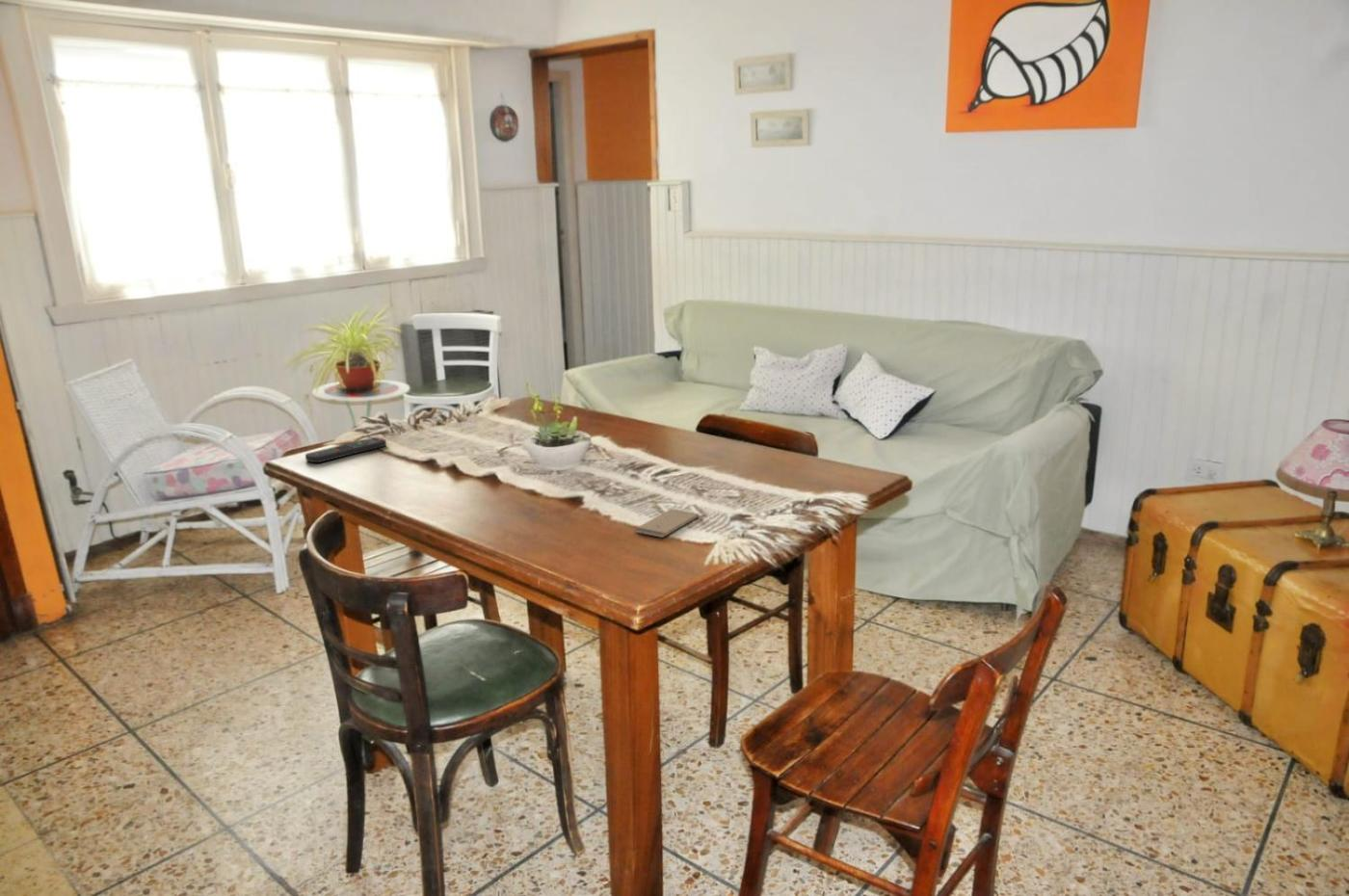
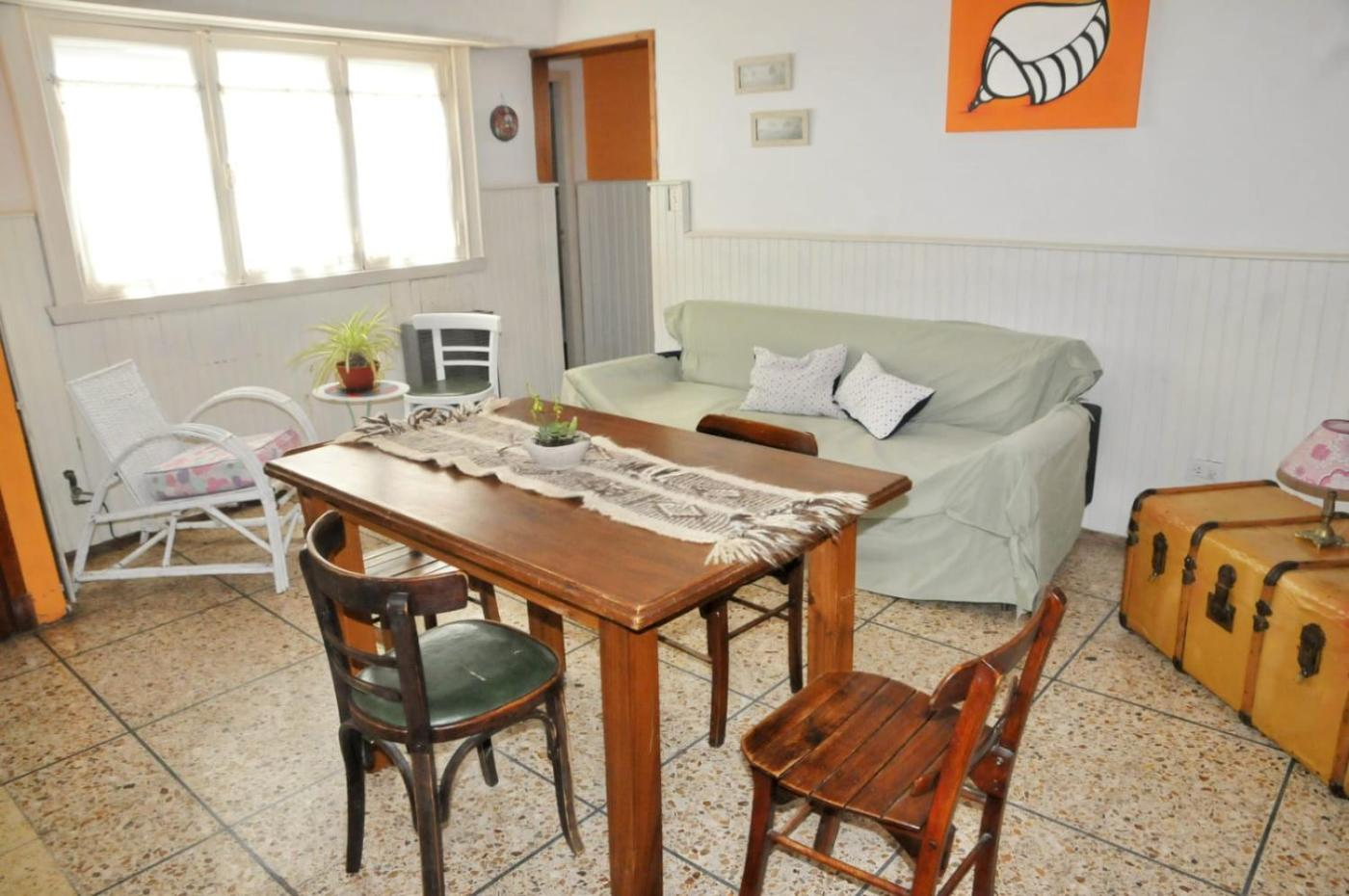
- smartphone (667, 522)
- remote control (346, 449)
